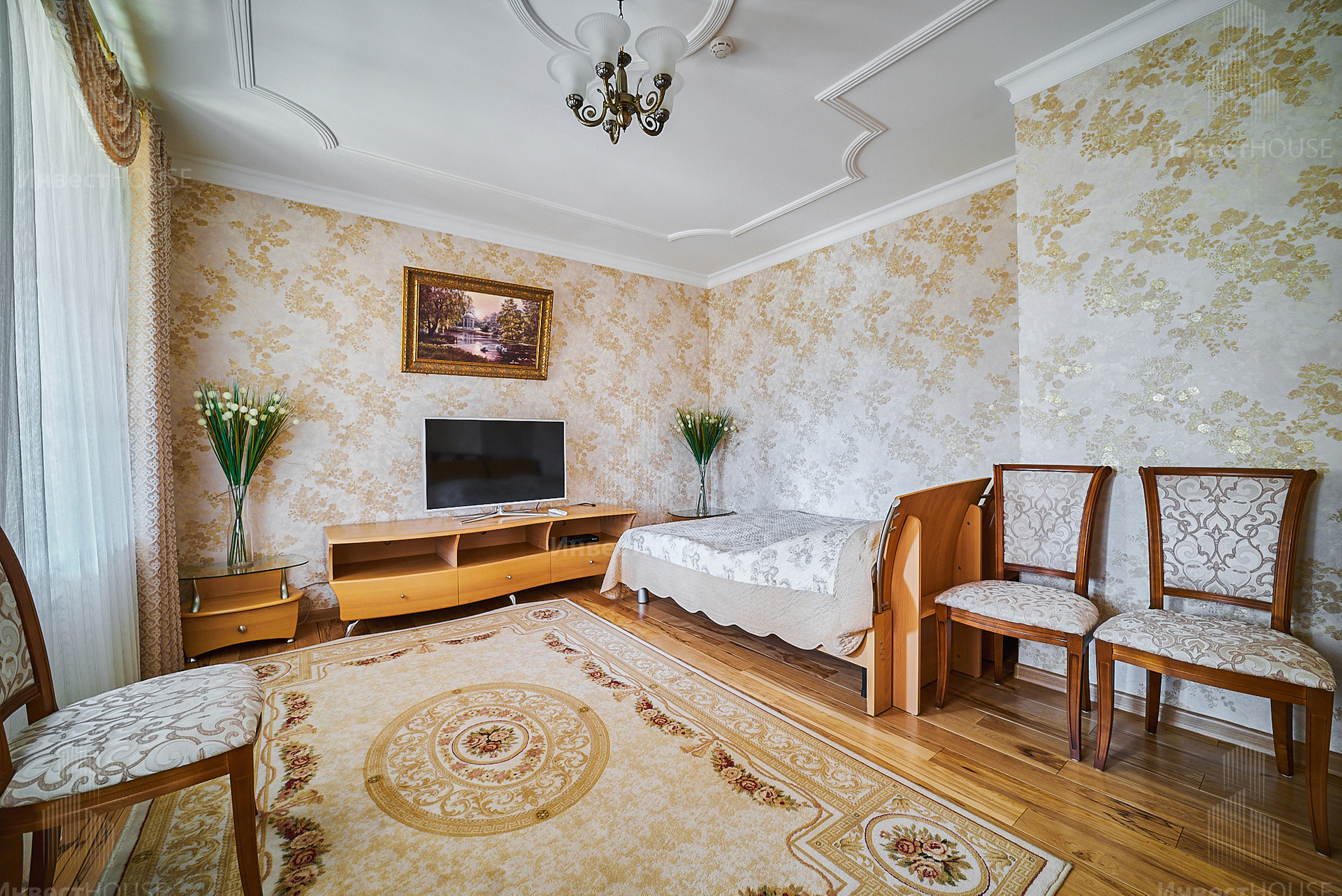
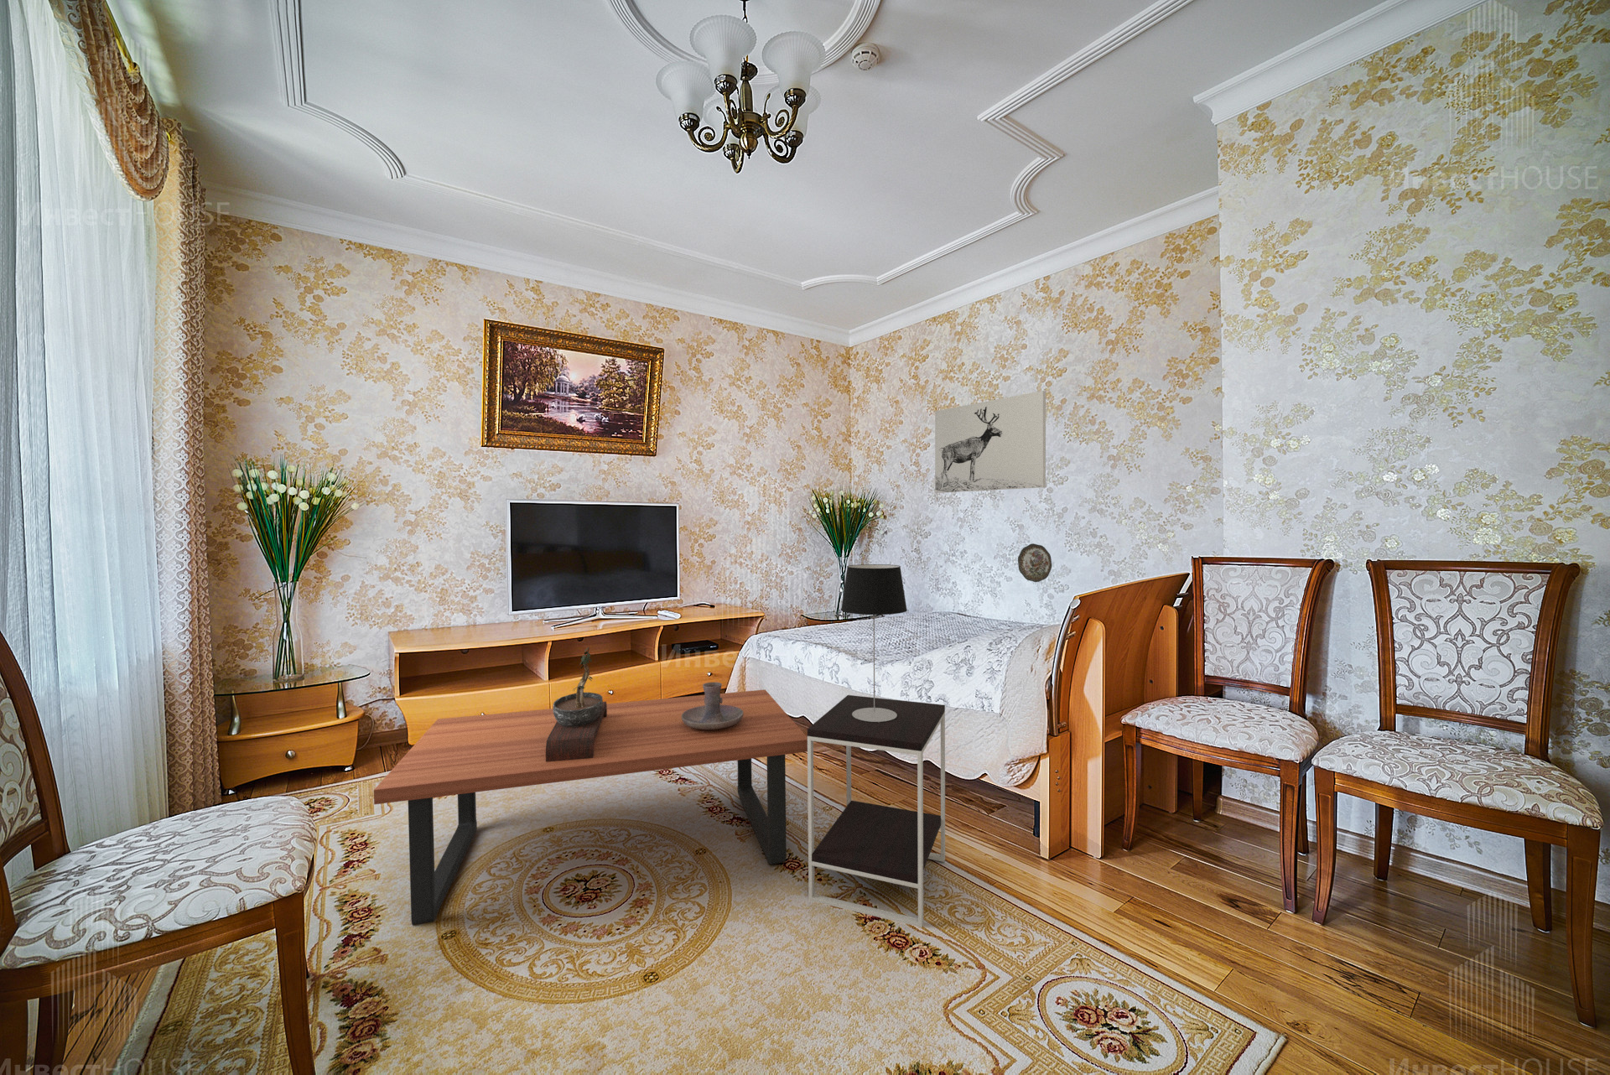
+ bonsai tree (578, 692)
+ table lamp (873, 639)
+ wall art (985, 446)
+ decorative plate (1035, 563)
+ coffee table (614, 775)
+ candle holder (713, 702)
+ side table (879, 805)
